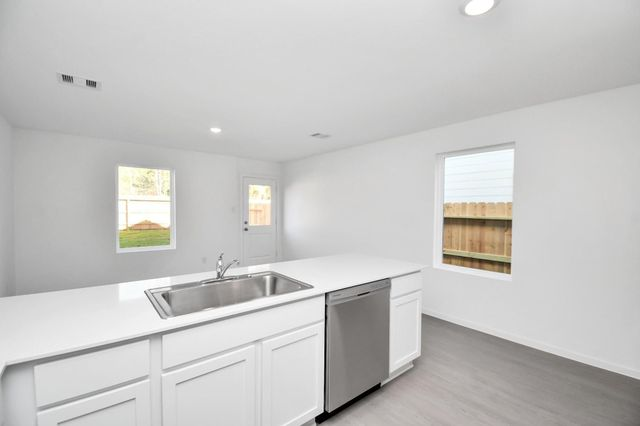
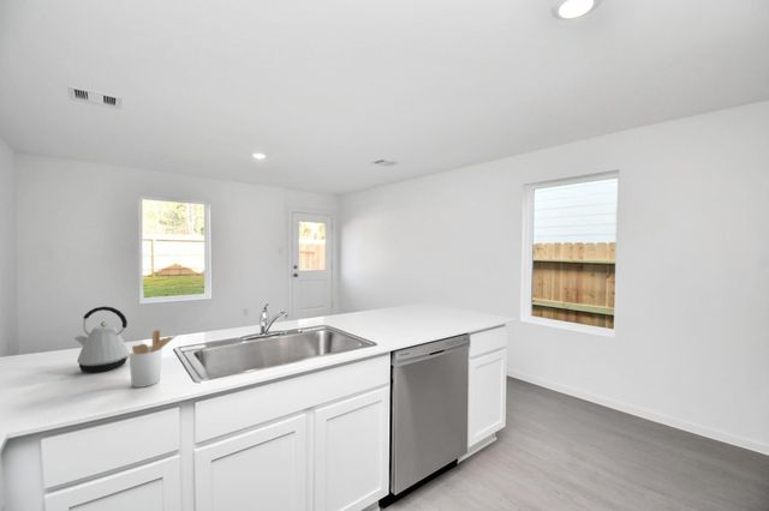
+ kettle (102, 336)
+ utensil holder (153, 357)
